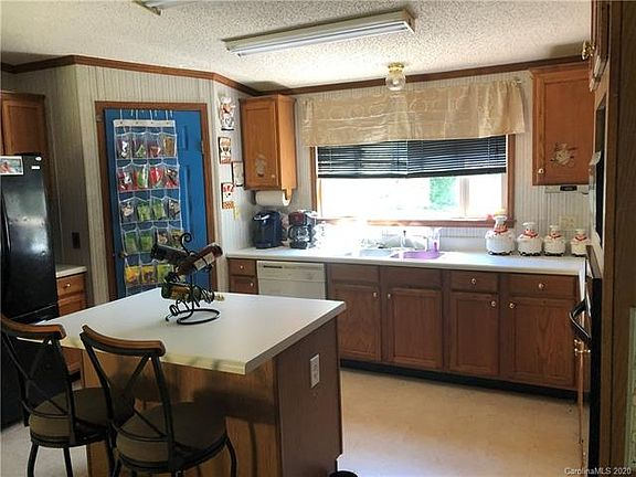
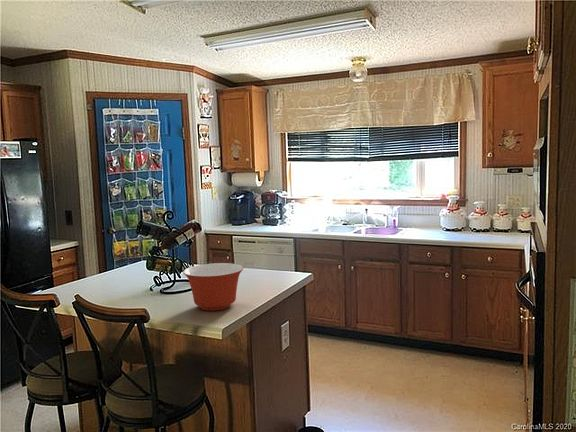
+ mixing bowl (214, 287)
